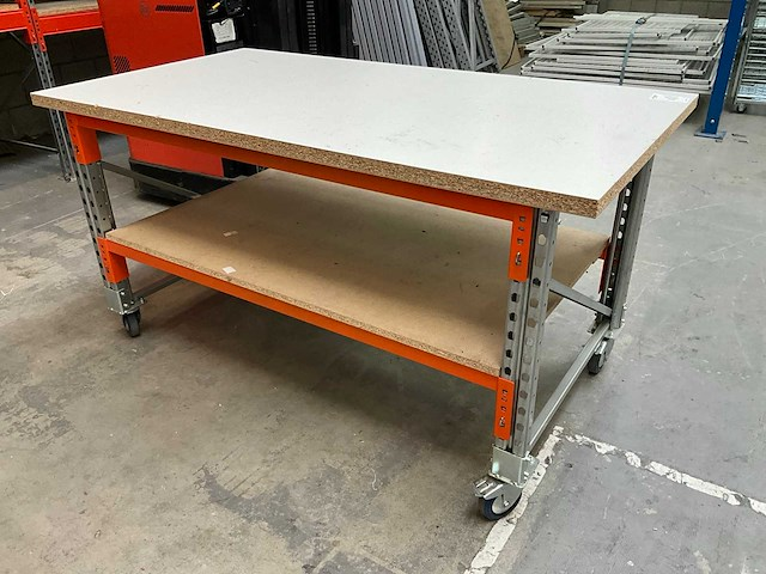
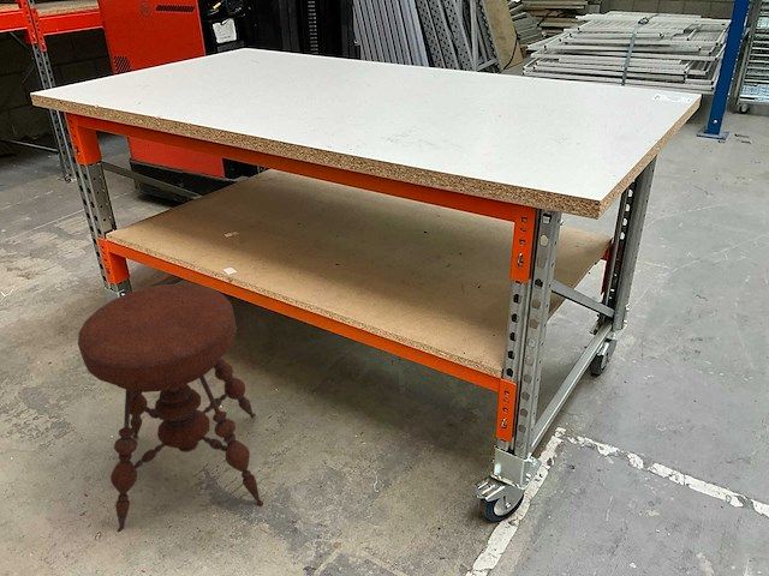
+ stool (175, 396)
